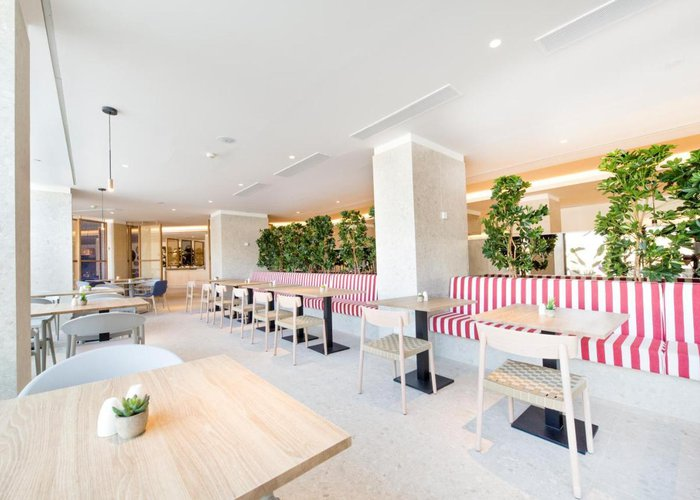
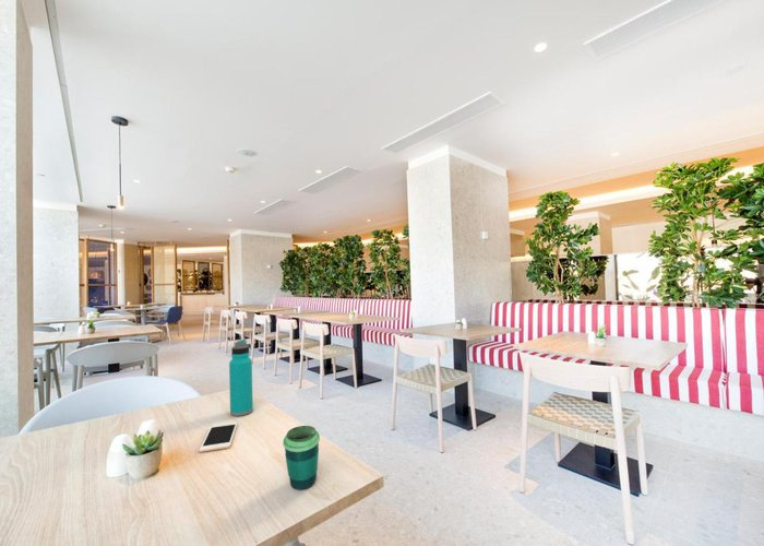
+ cell phone (219, 436)
+ water bottle (240, 376)
+ cup (301, 458)
